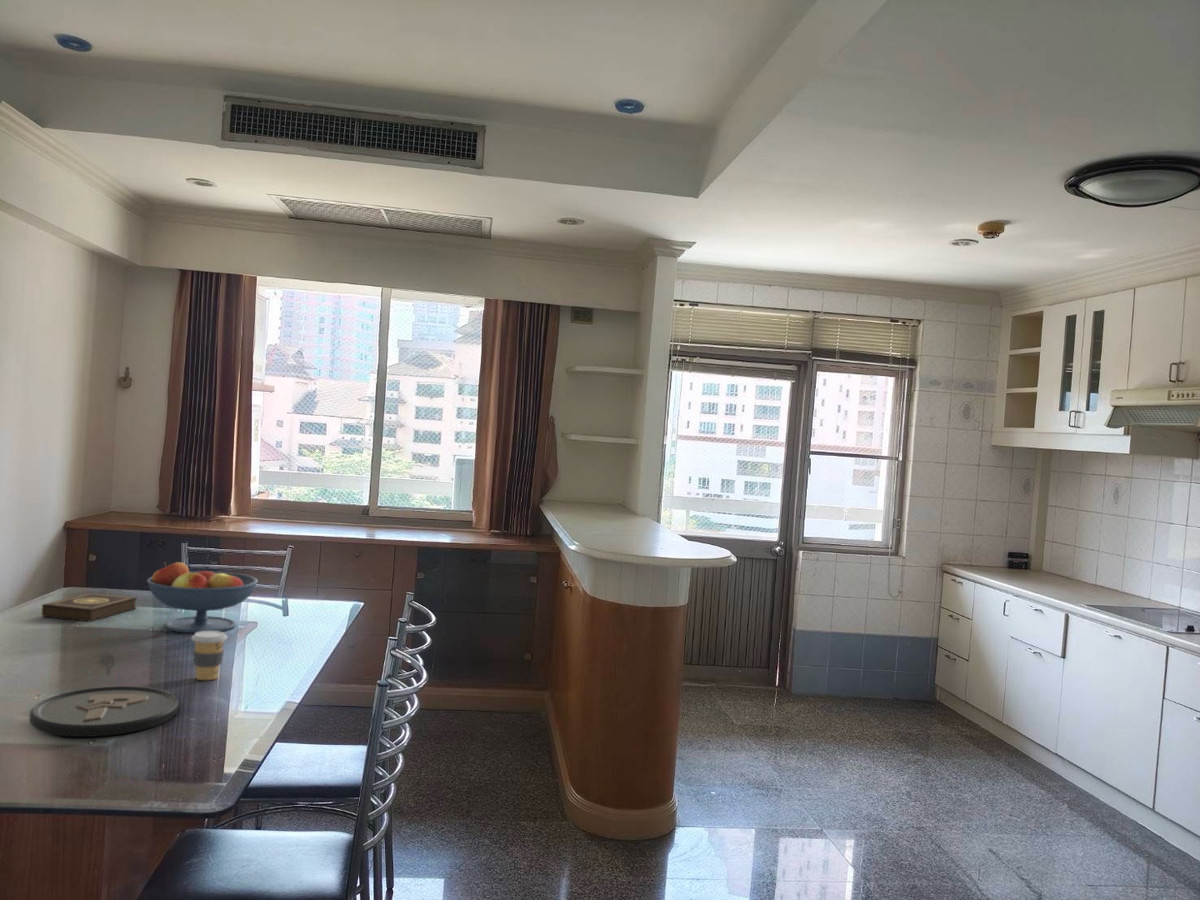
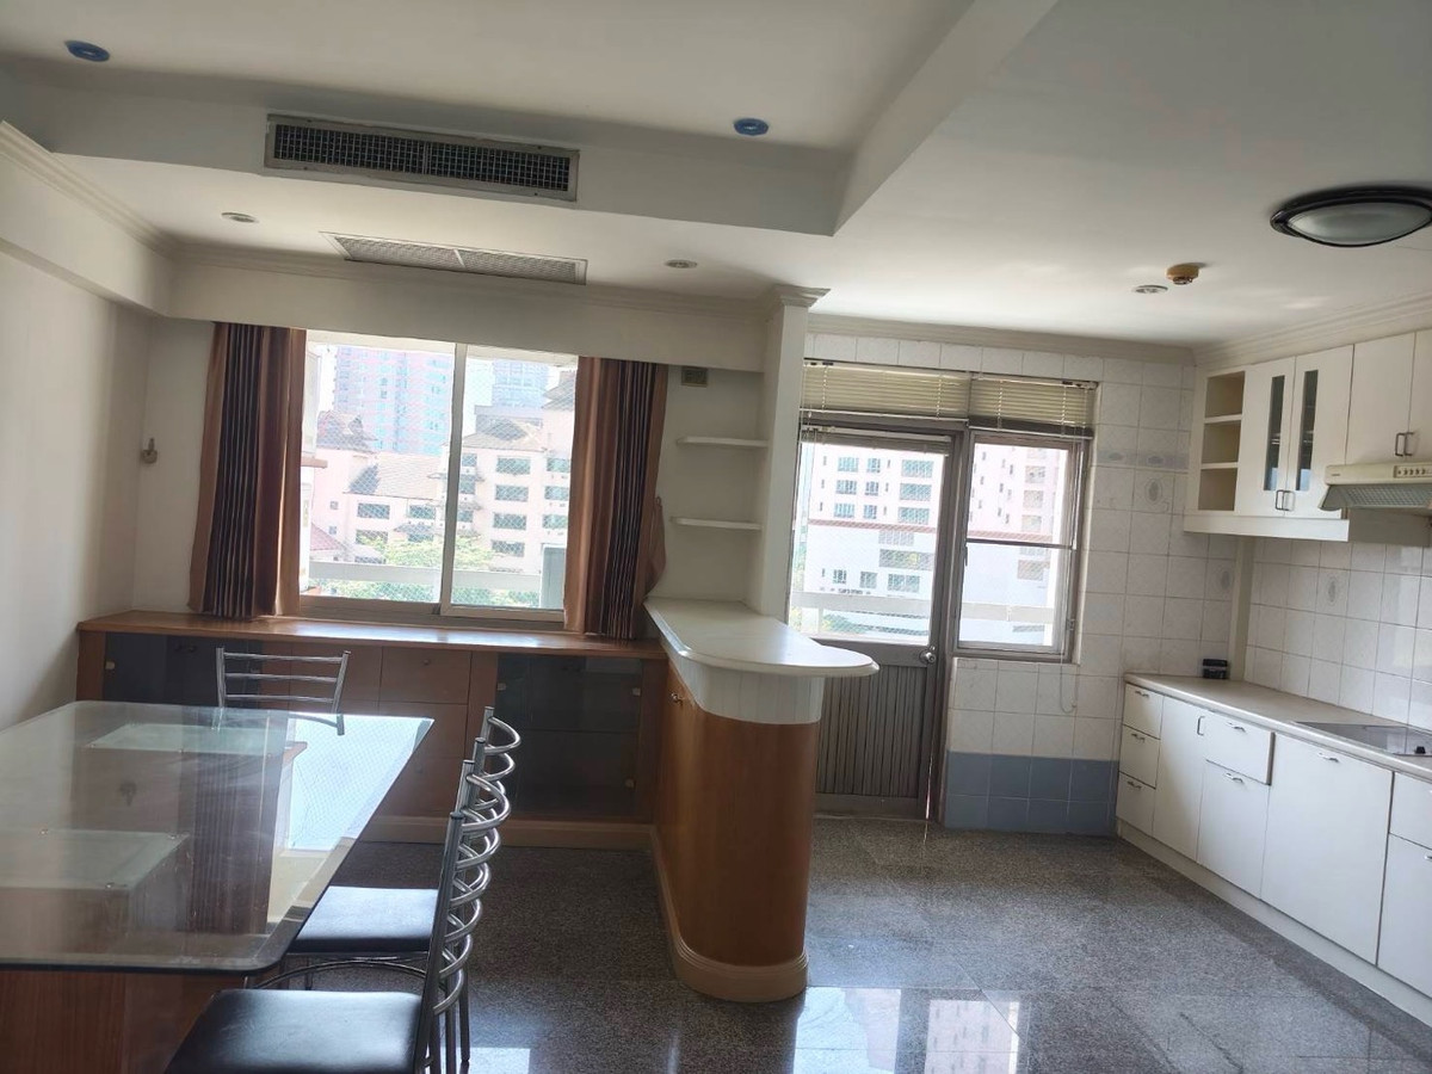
- coffee cup (208, 655)
- fruit bowl (202, 594)
- book (90, 606)
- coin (106, 709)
